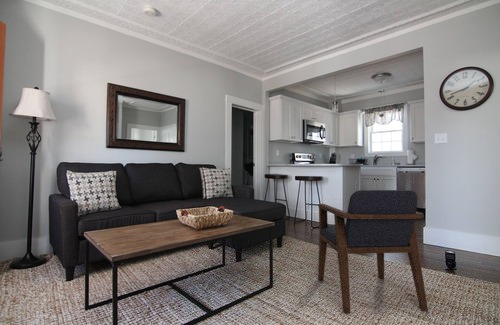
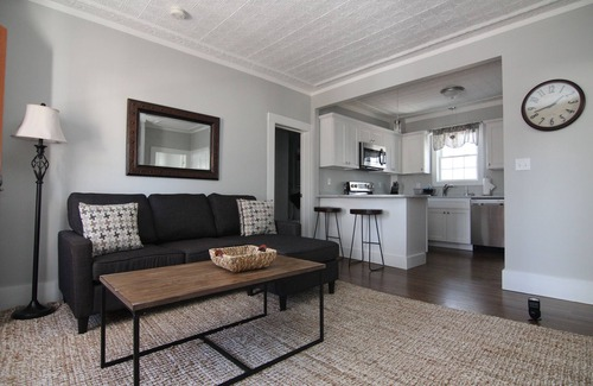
- armchair (366, 240)
